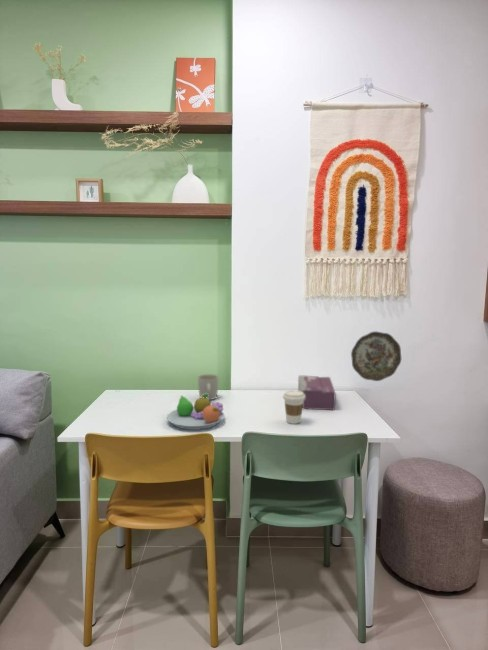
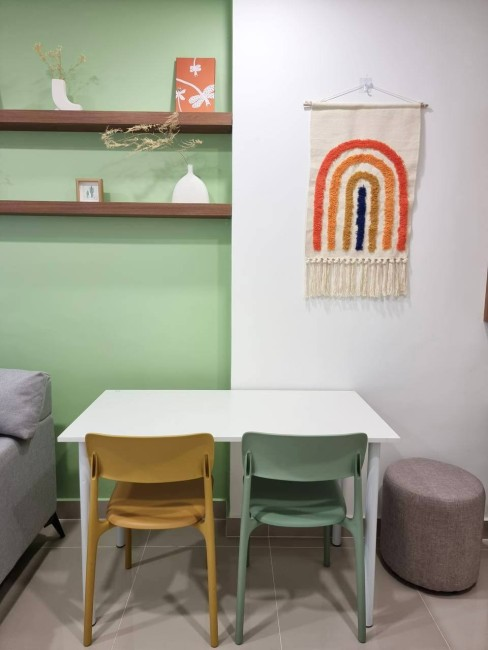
- coffee cup (293, 406)
- mug (208, 388)
- decorative plate (375, 356)
- fruit bowl (195, 409)
- tissue box (315, 391)
